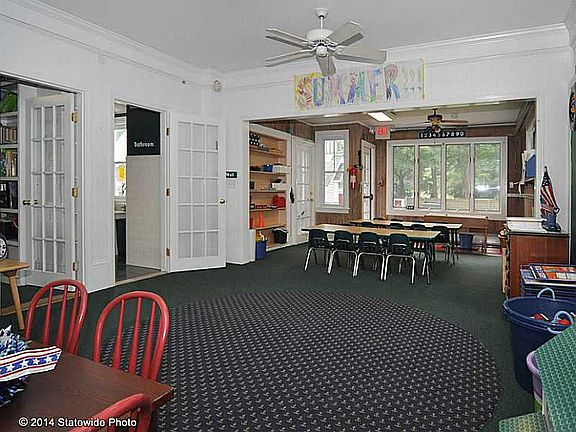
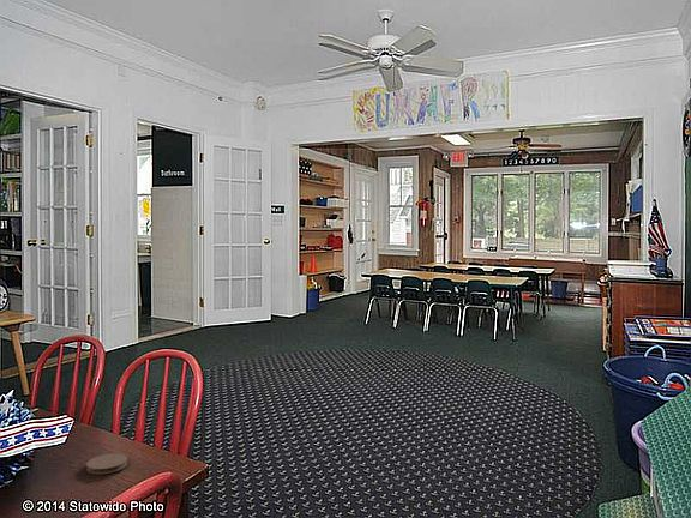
+ coaster (107, 463)
